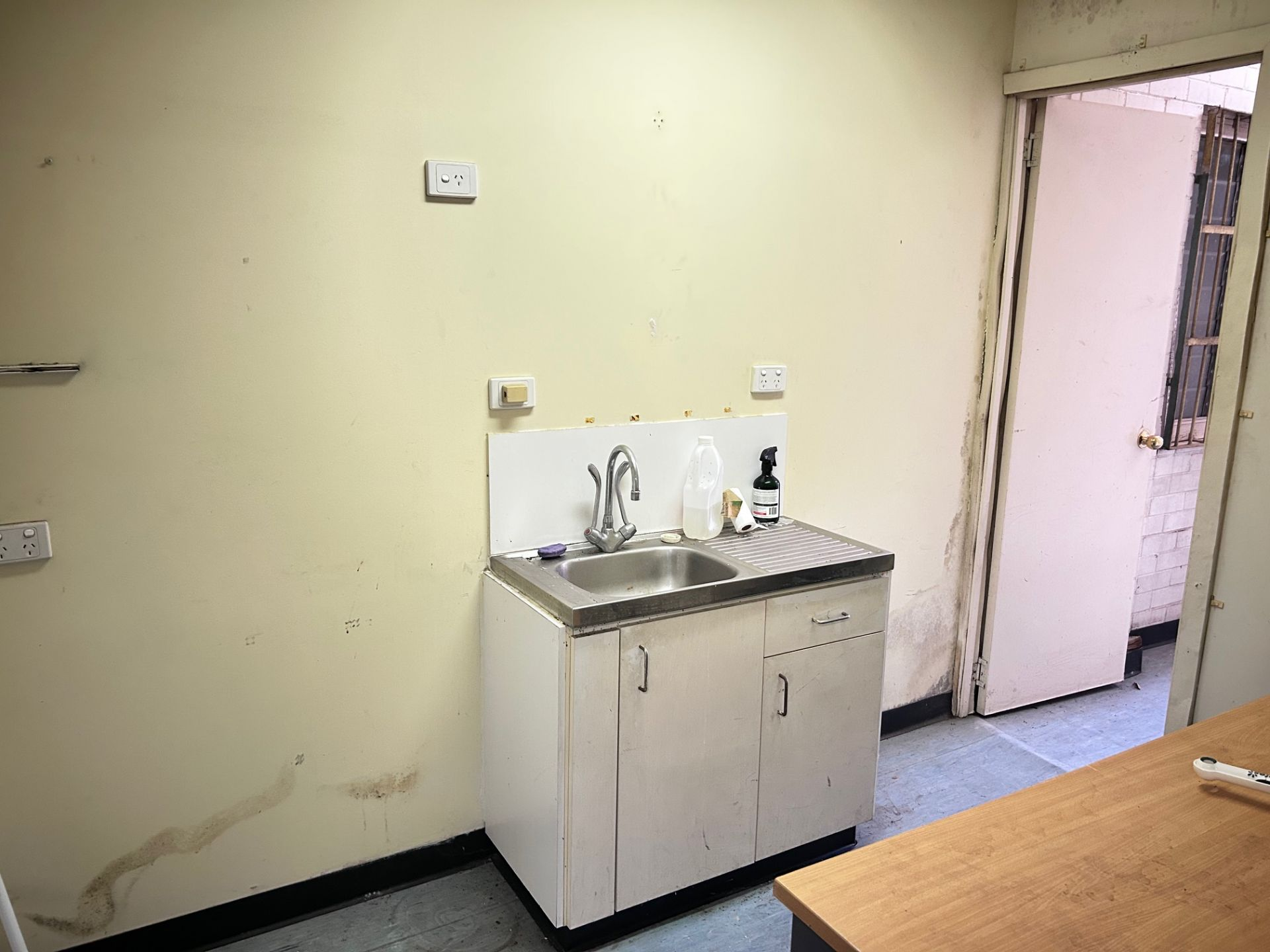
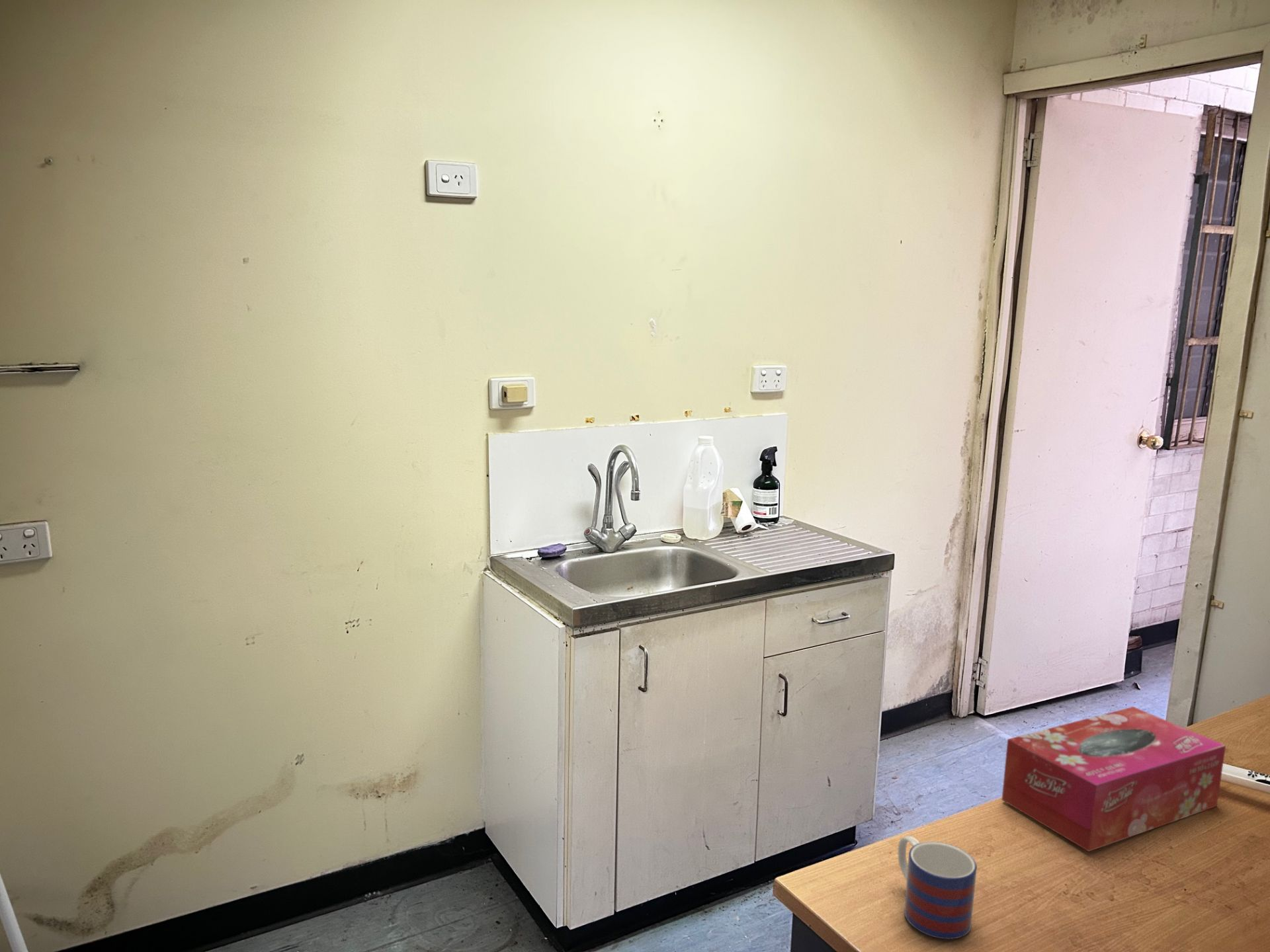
+ tissue box (1113, 772)
+ mug (929, 880)
